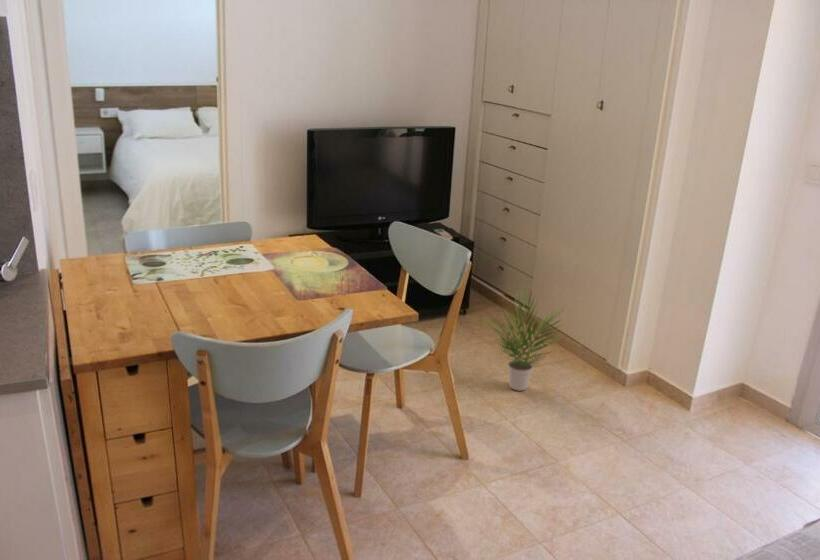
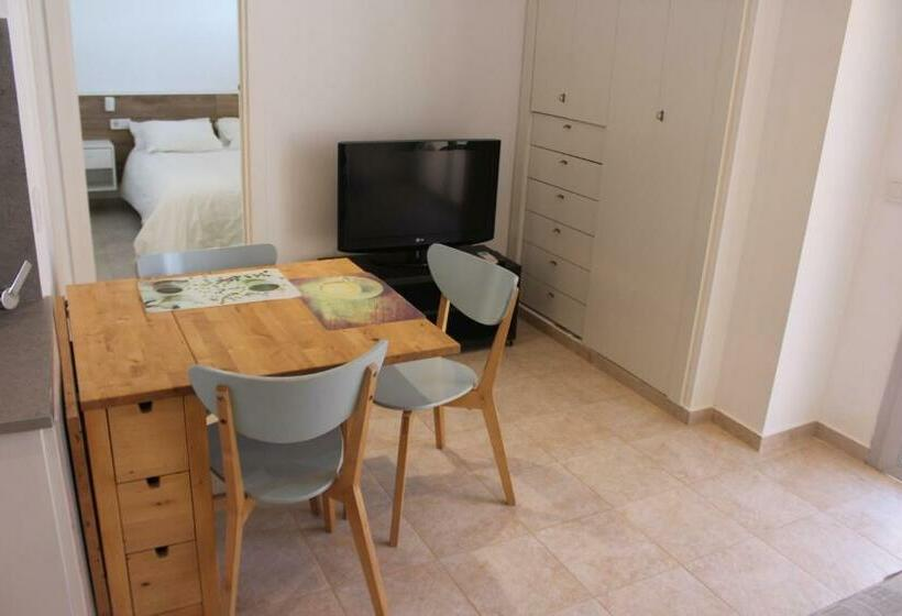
- potted plant (524, 343)
